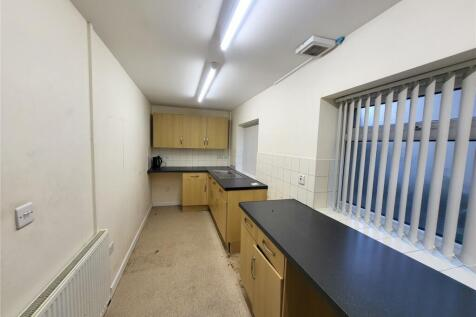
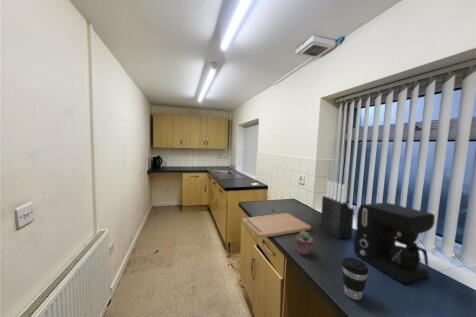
+ cutting board (275, 223)
+ potted succulent (304, 242)
+ knife block (338, 207)
+ coffee maker (393, 237)
+ coffee cup (353, 278)
